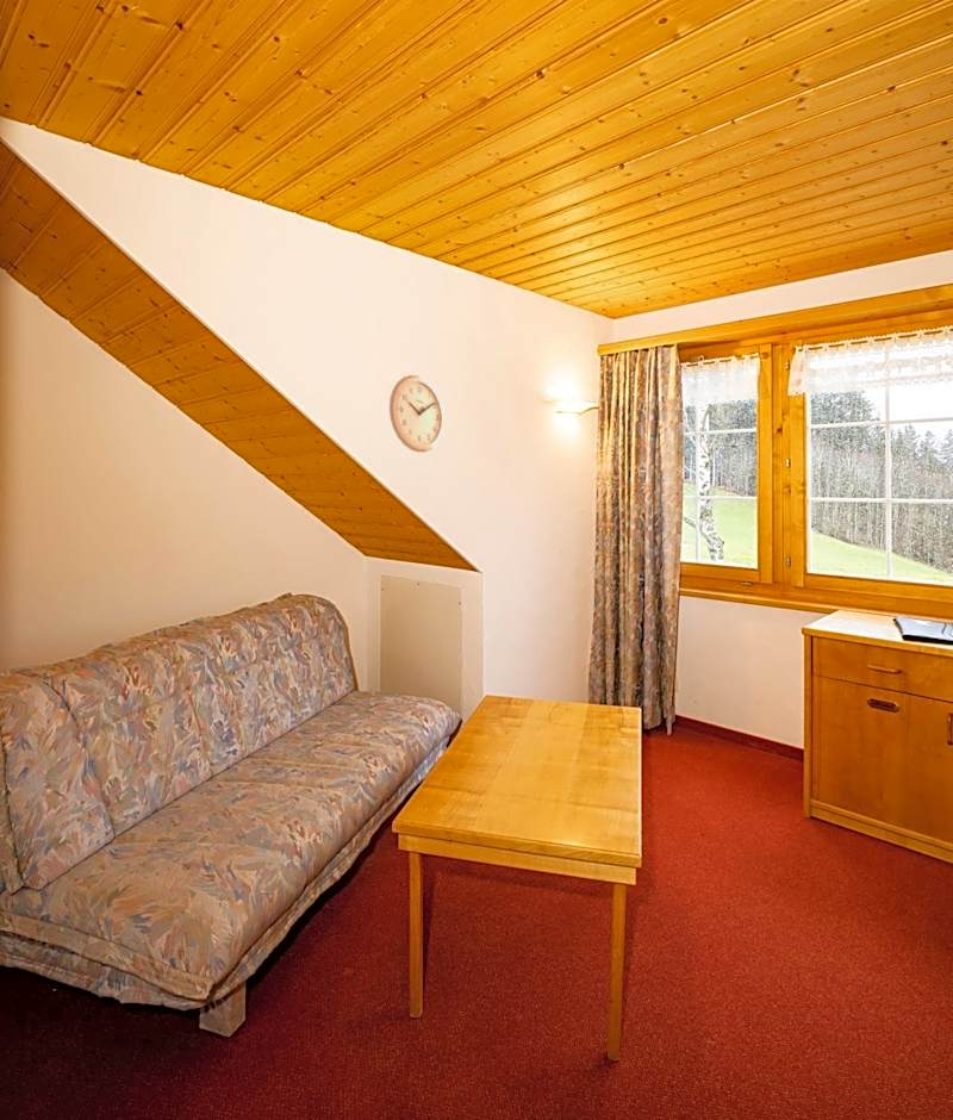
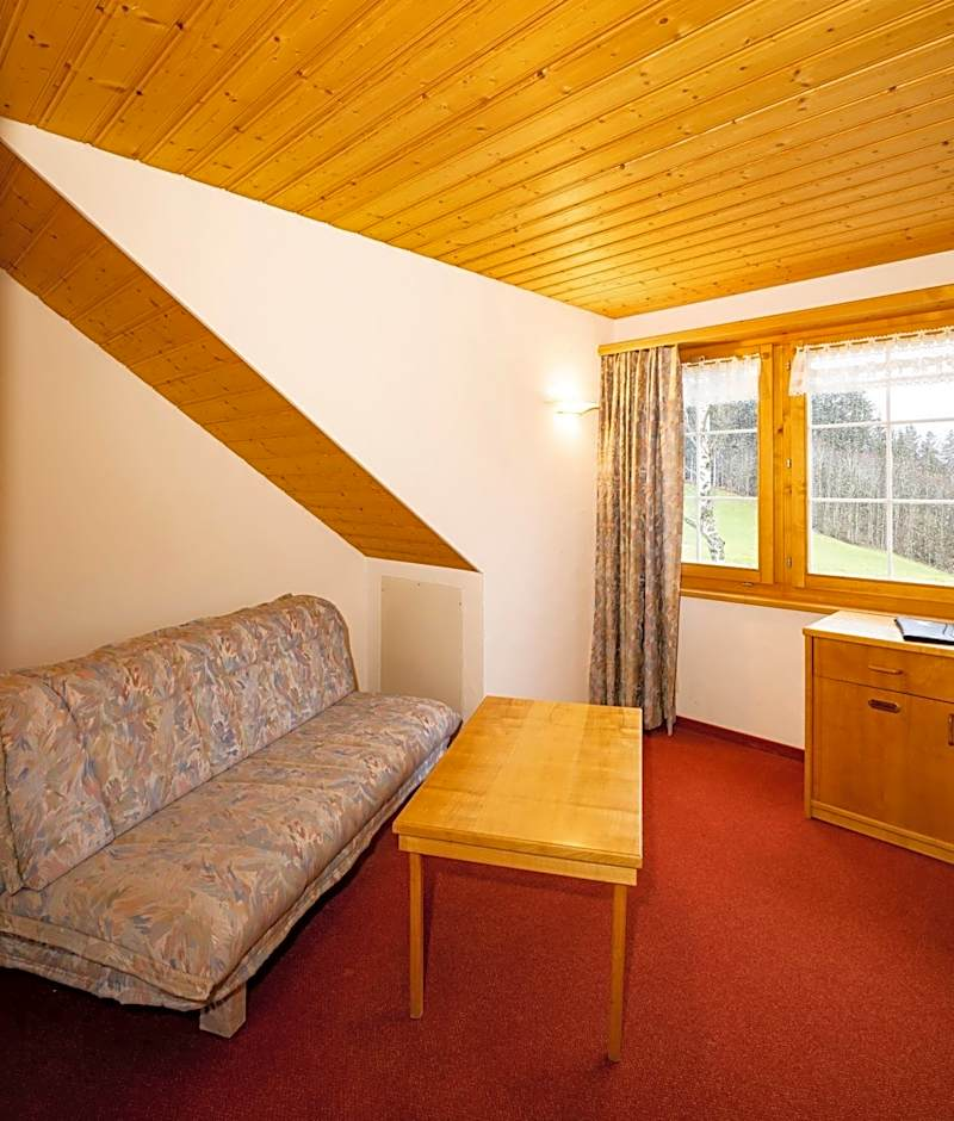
- wall clock (418, 413)
